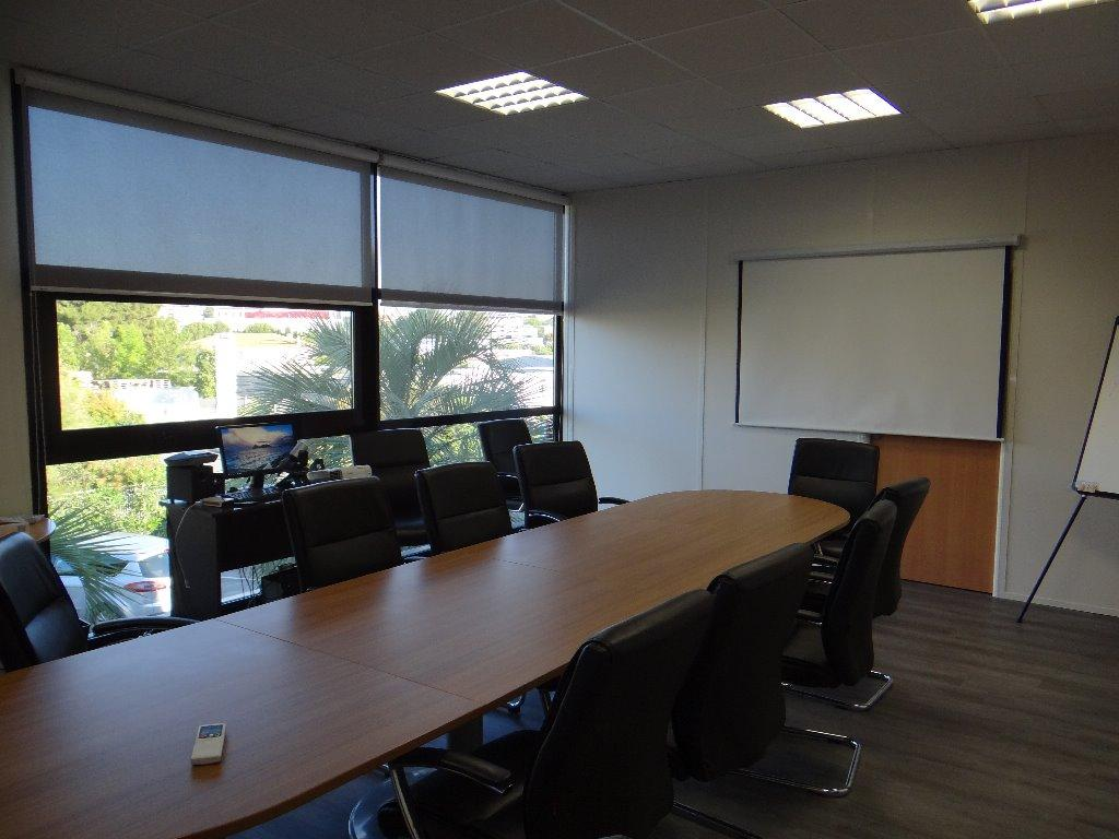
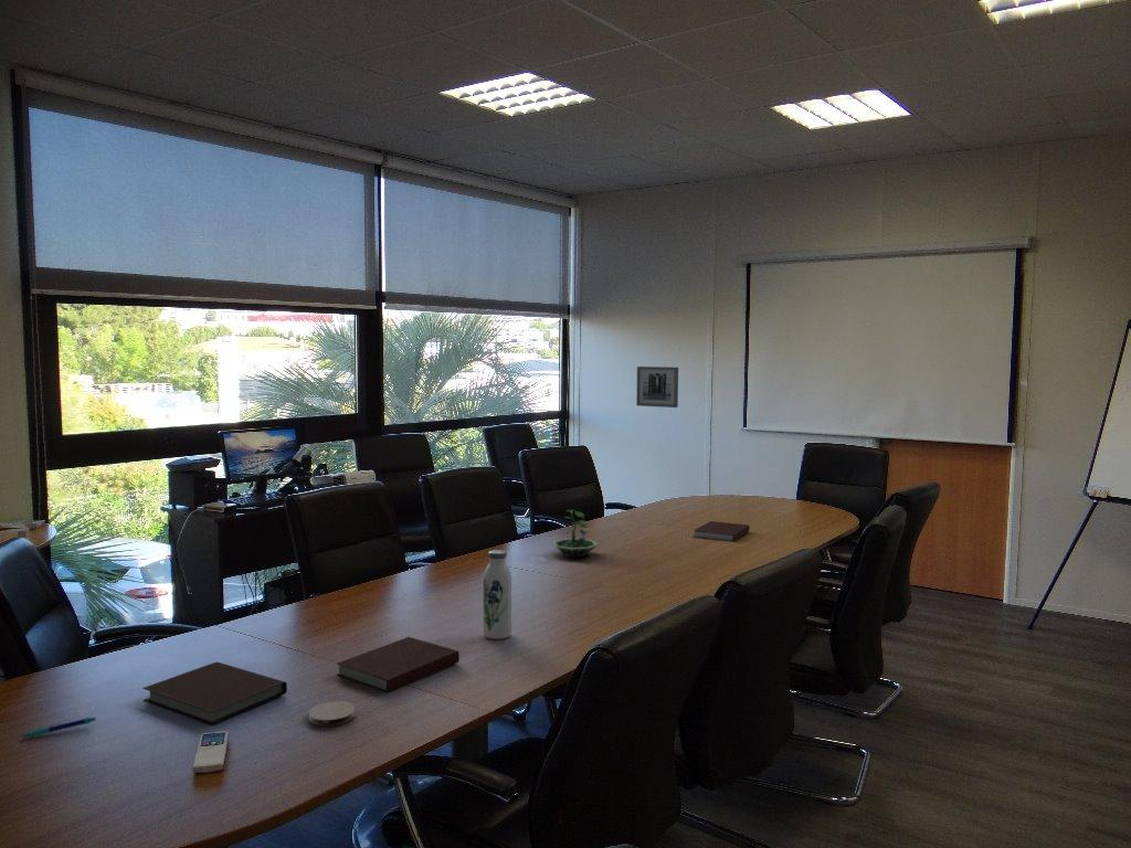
+ wall art (656, 386)
+ notebook (721, 531)
+ pen (57, 727)
+ coaster (331, 713)
+ terrarium (573, 519)
+ water bottle (497, 593)
+ notebook (215, 690)
+ notebook (399, 662)
